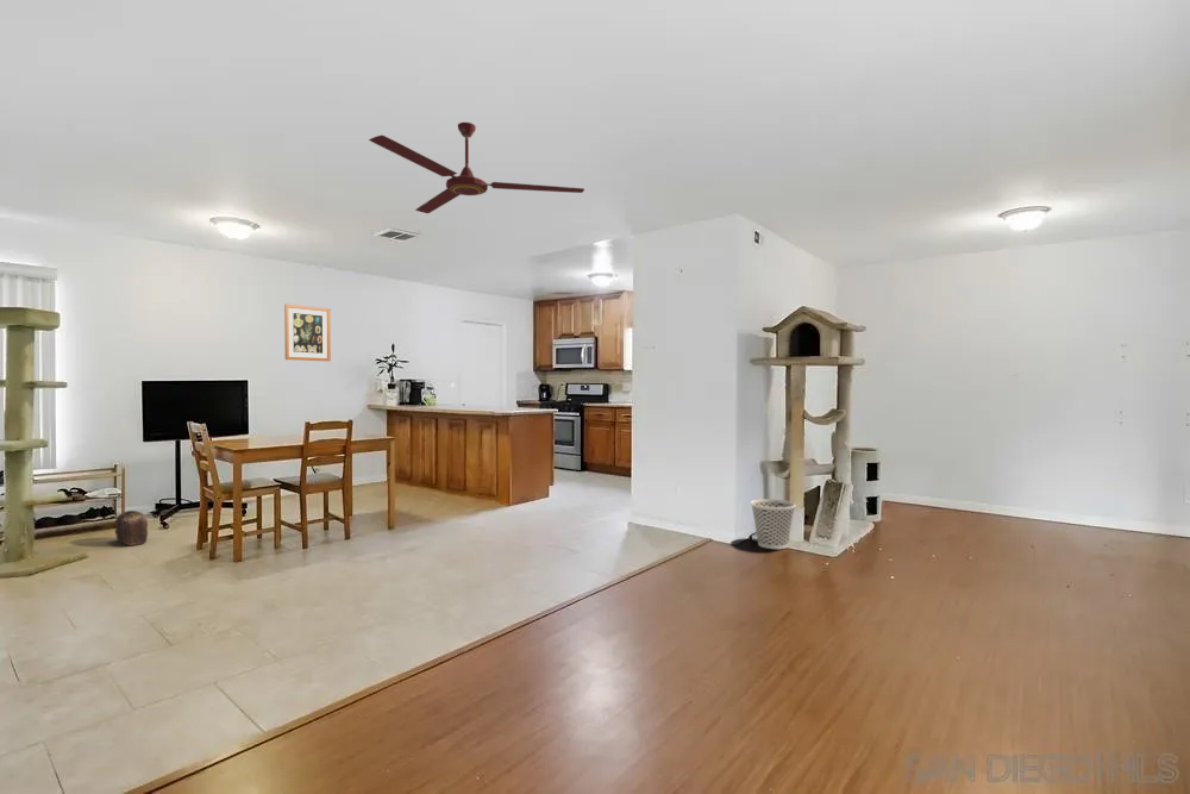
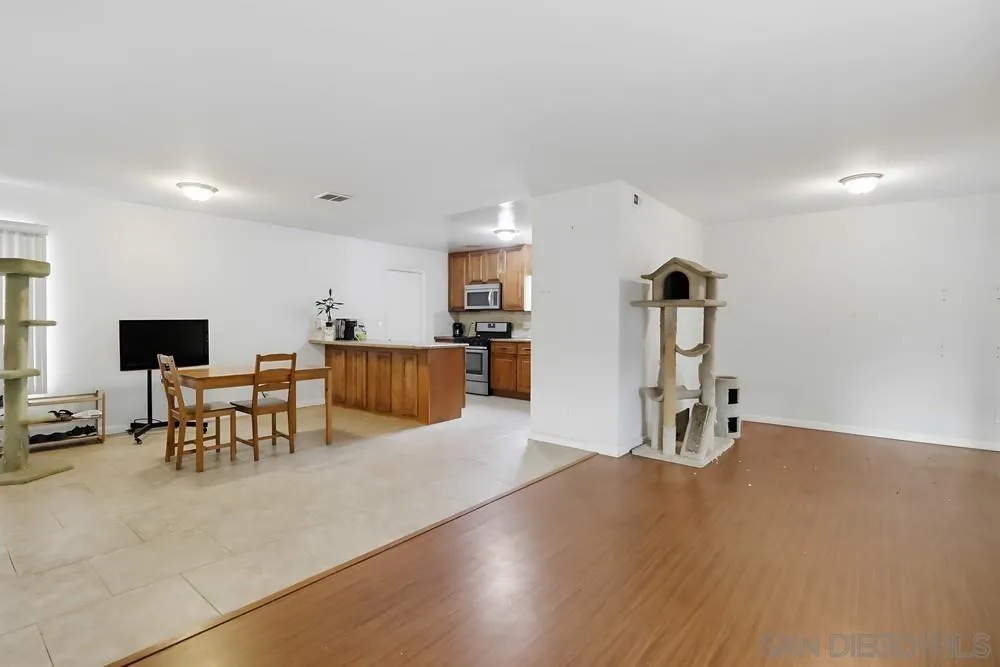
- wall art (308, 333)
- wastebasket (772, 524)
- ceiling fan (478, 179)
- bag (131, 526)
